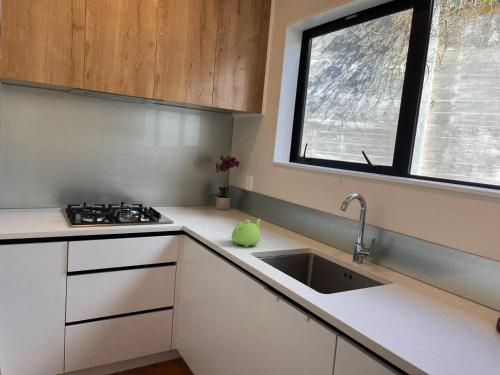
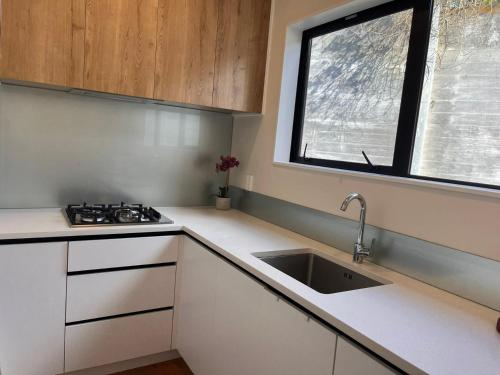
- teapot (247, 232)
